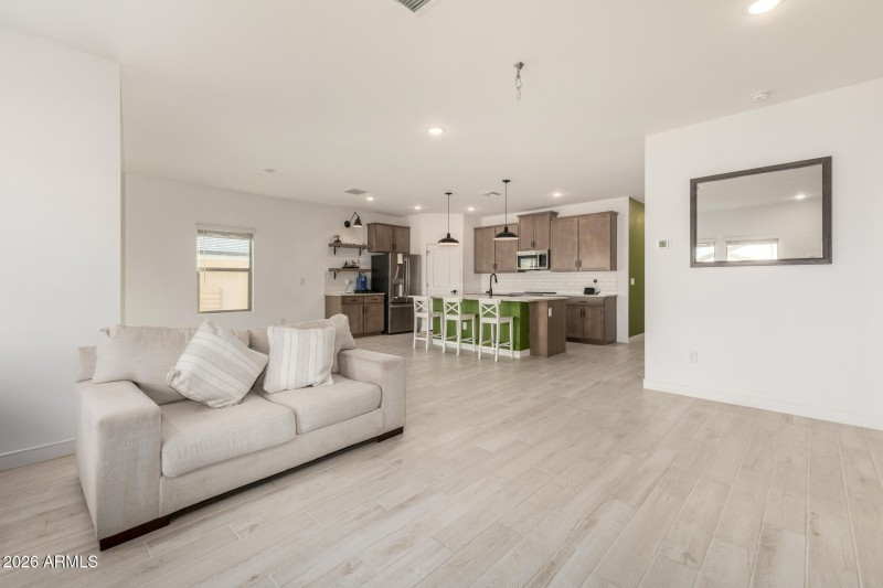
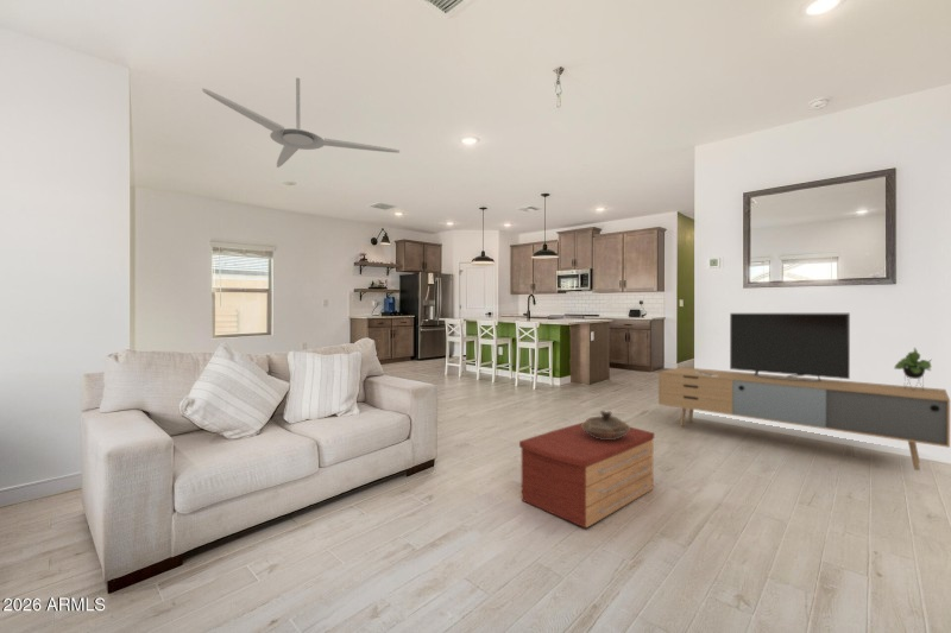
+ decorative bowl (605, 423)
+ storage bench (588, 466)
+ ceiling fan (300, 120)
+ media console (783, 378)
